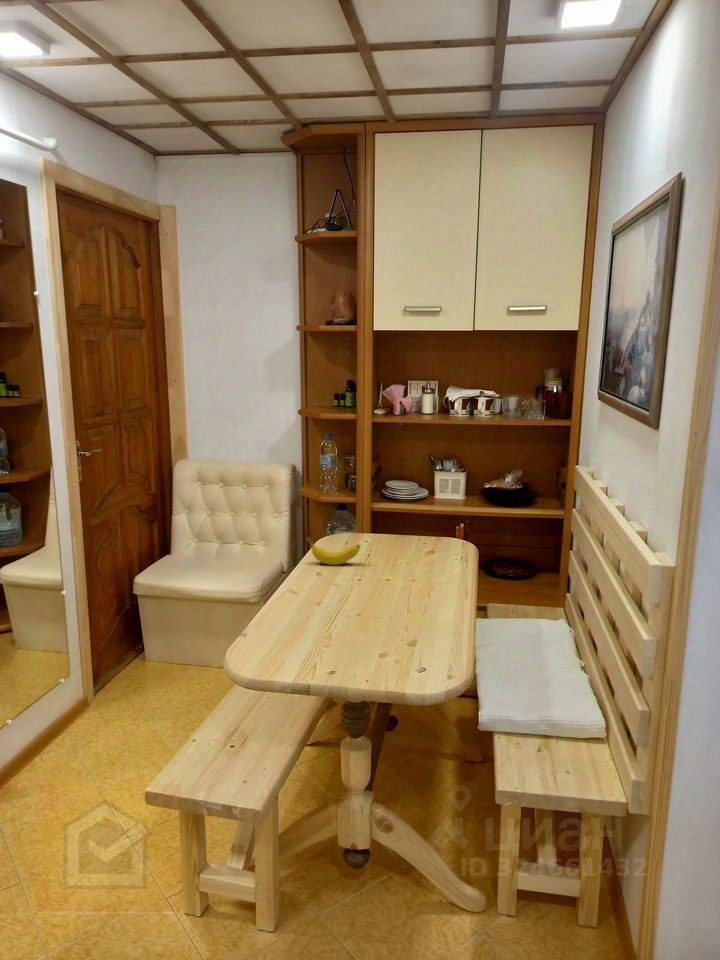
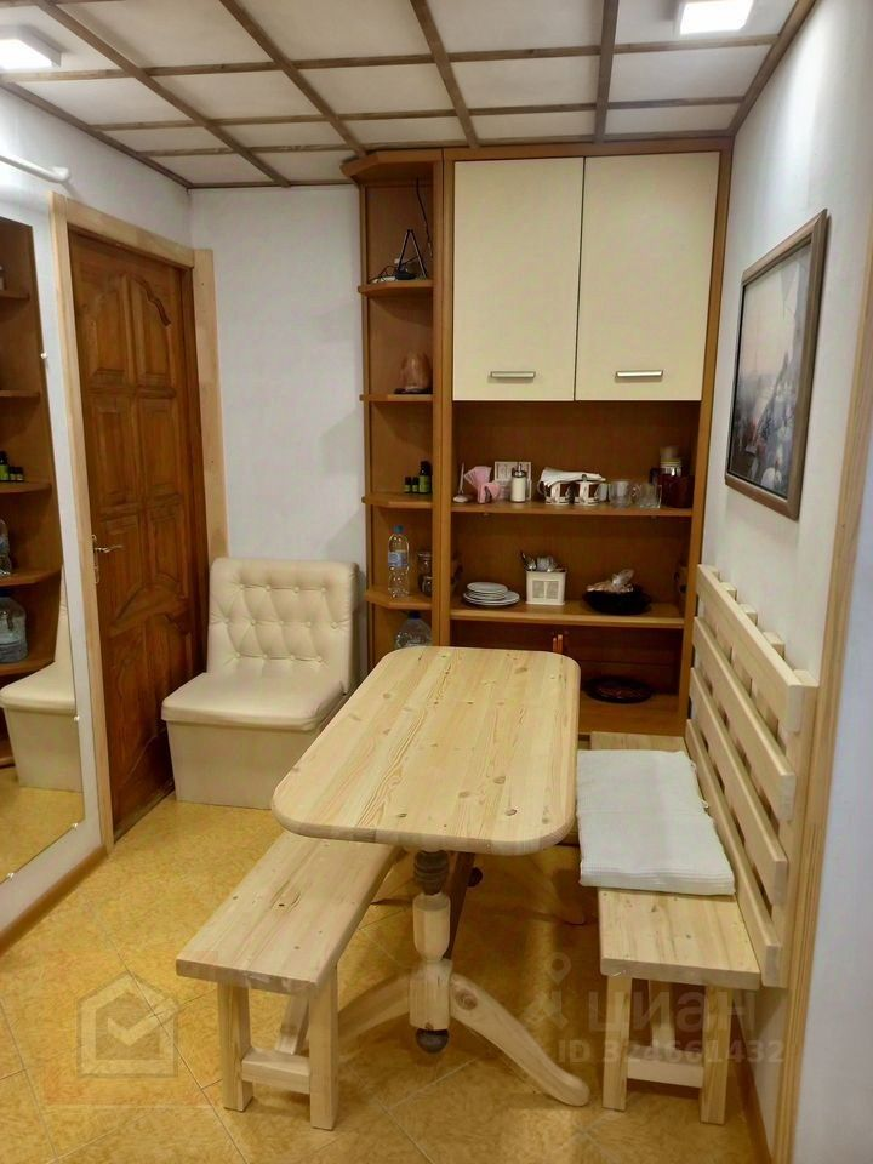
- banana (332, 552)
